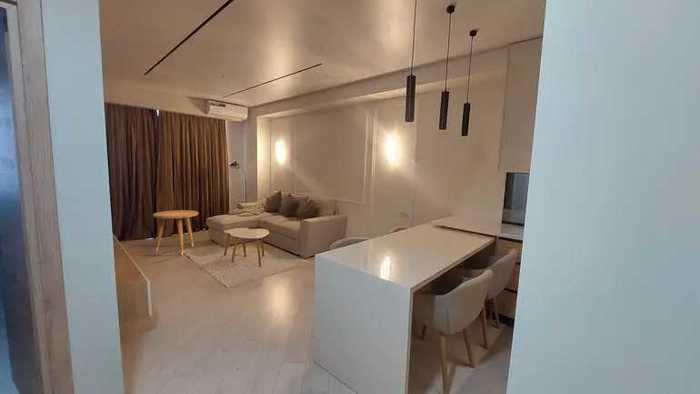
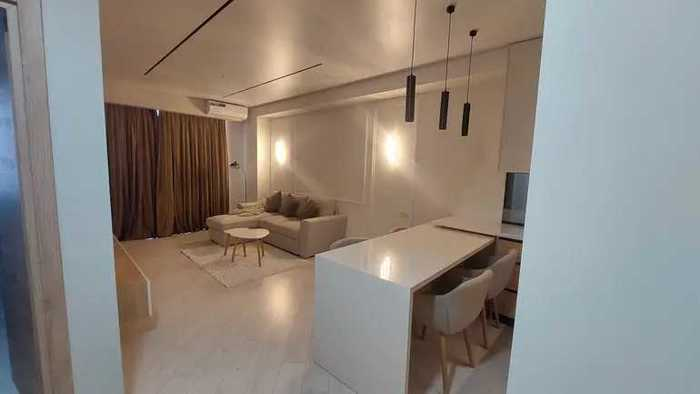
- side table (178, 232)
